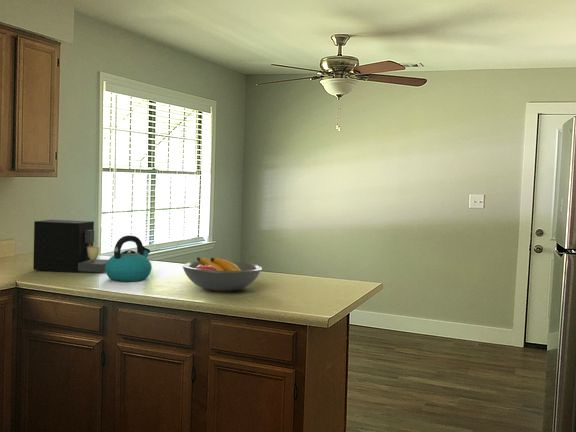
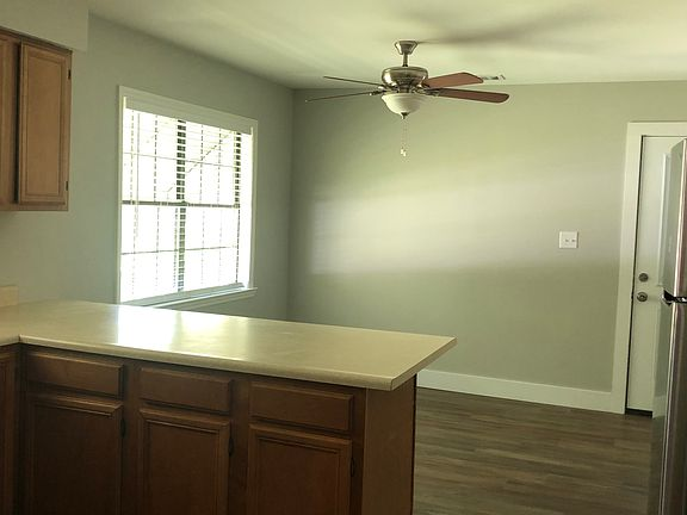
- kettle (131, 256)
- coffee maker (76, 245)
- fruit bowl (221, 274)
